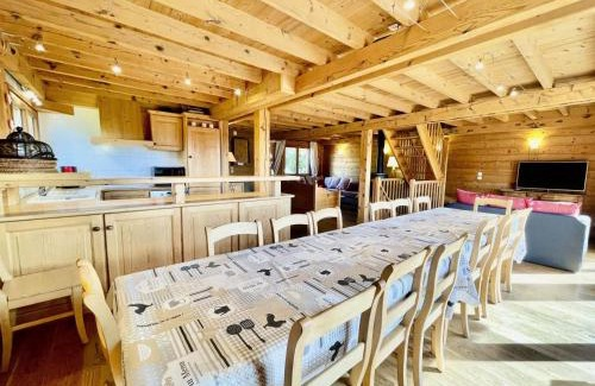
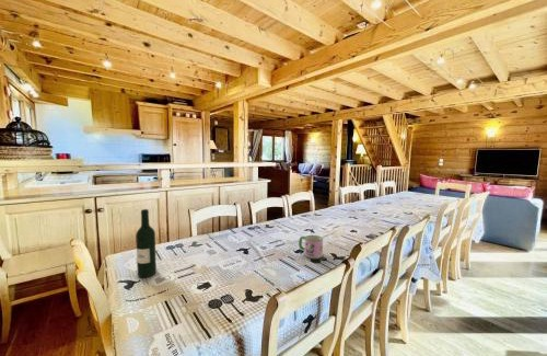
+ wine bottle (146, 242)
+ mug (310, 245)
